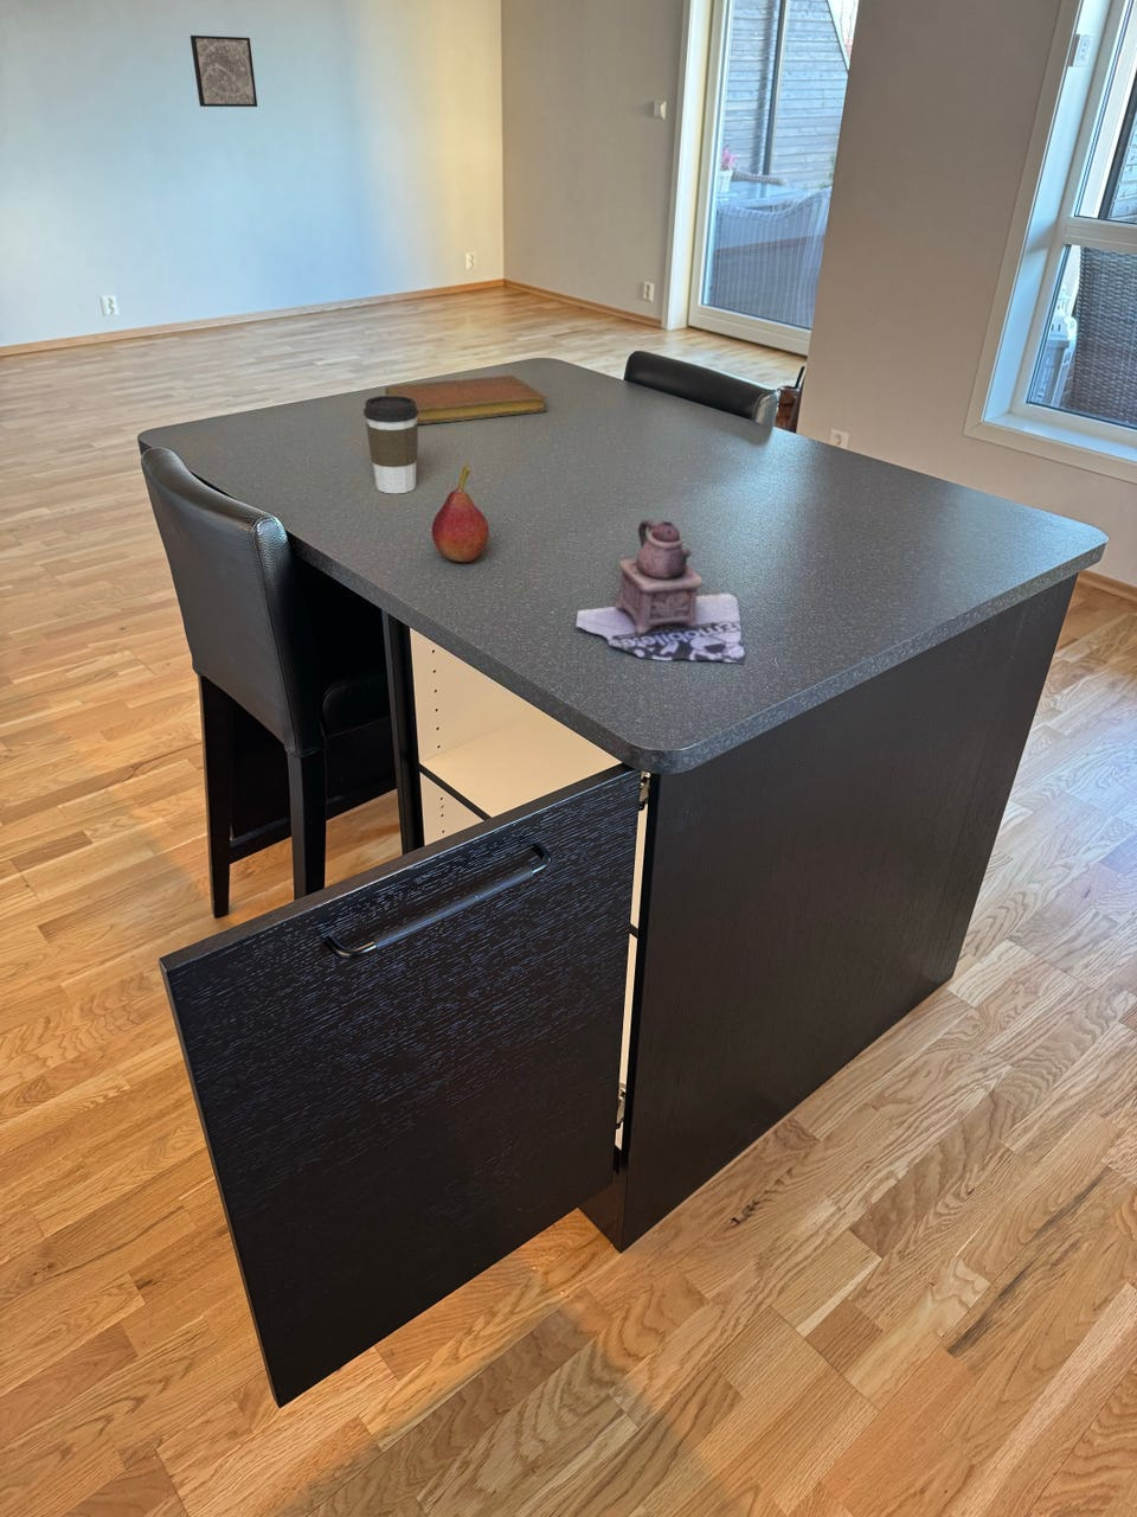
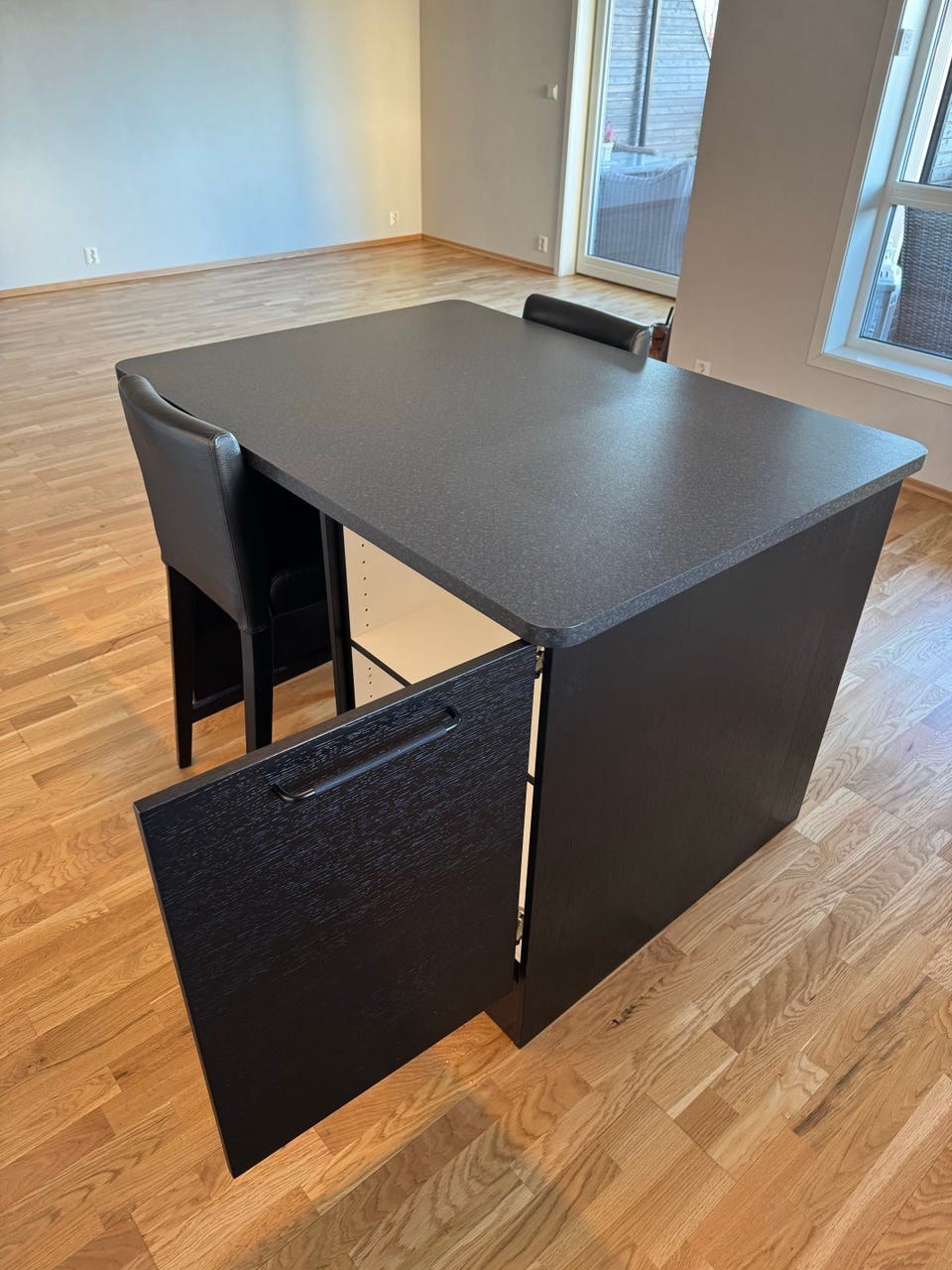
- fruit (460, 512)
- teapot (662, 576)
- notebook (466, 397)
- coffee cup (393, 444)
- wall art (223, 72)
